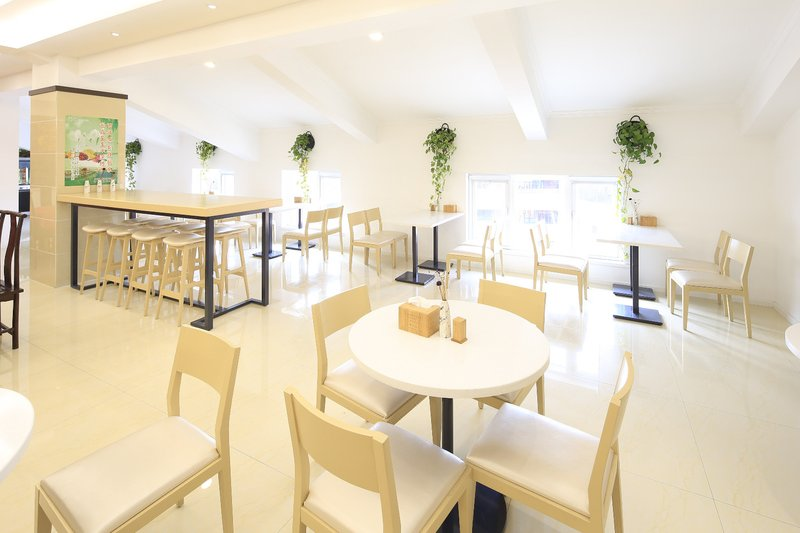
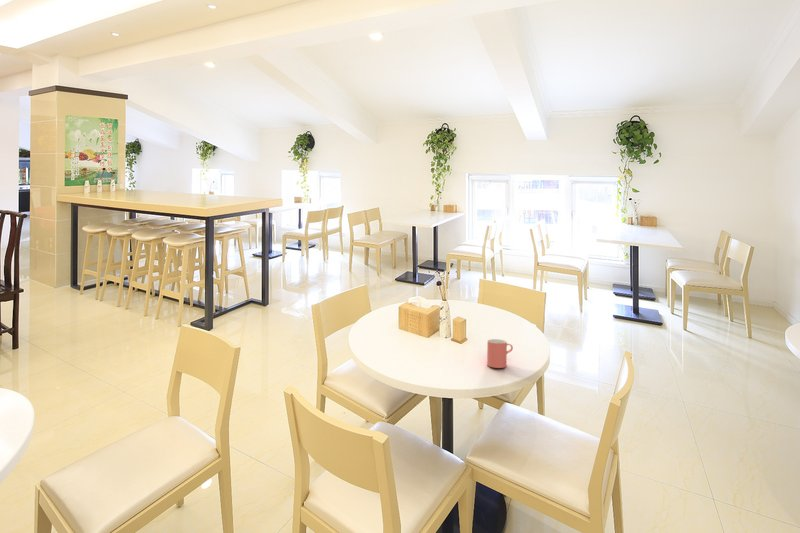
+ cup (500, 352)
